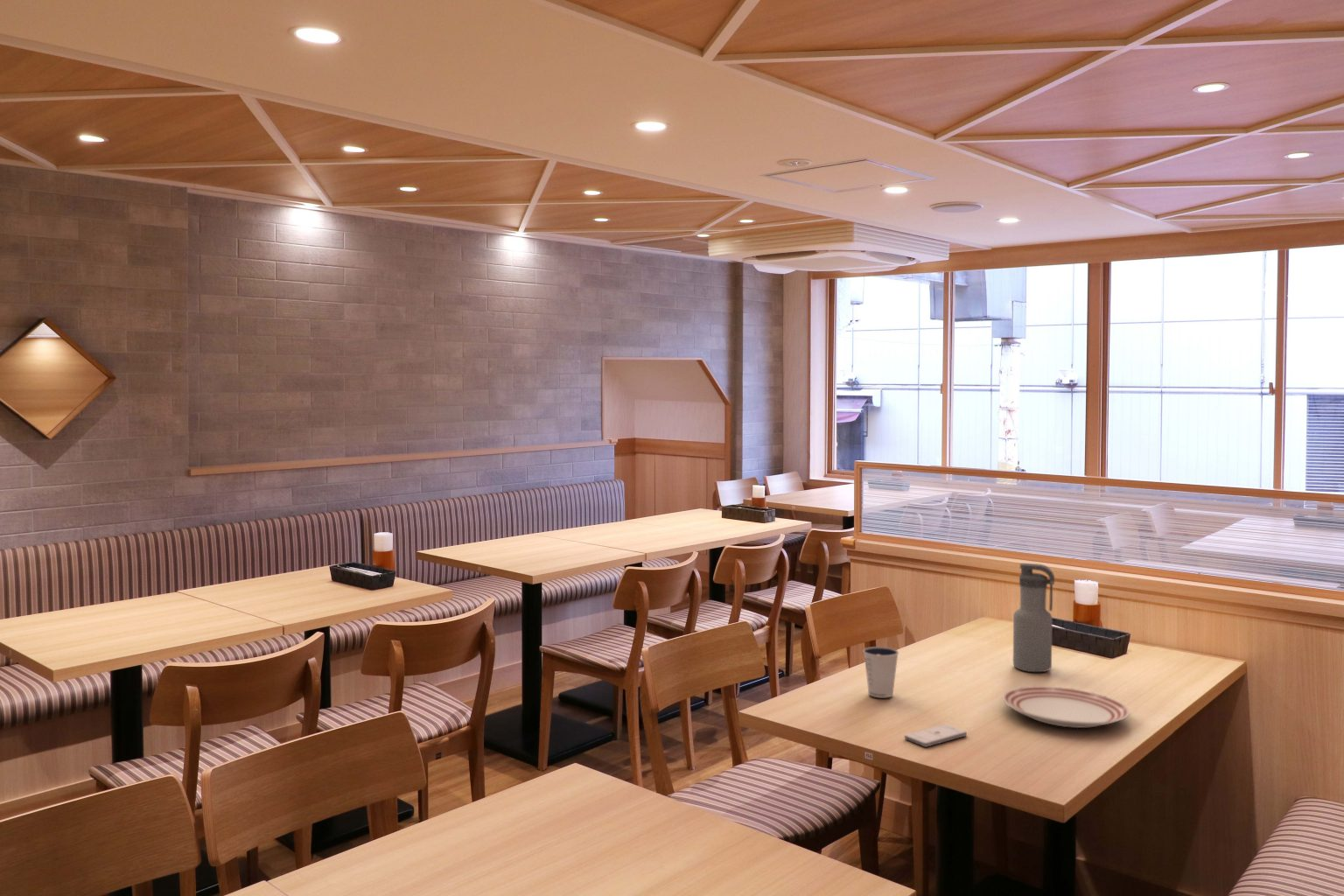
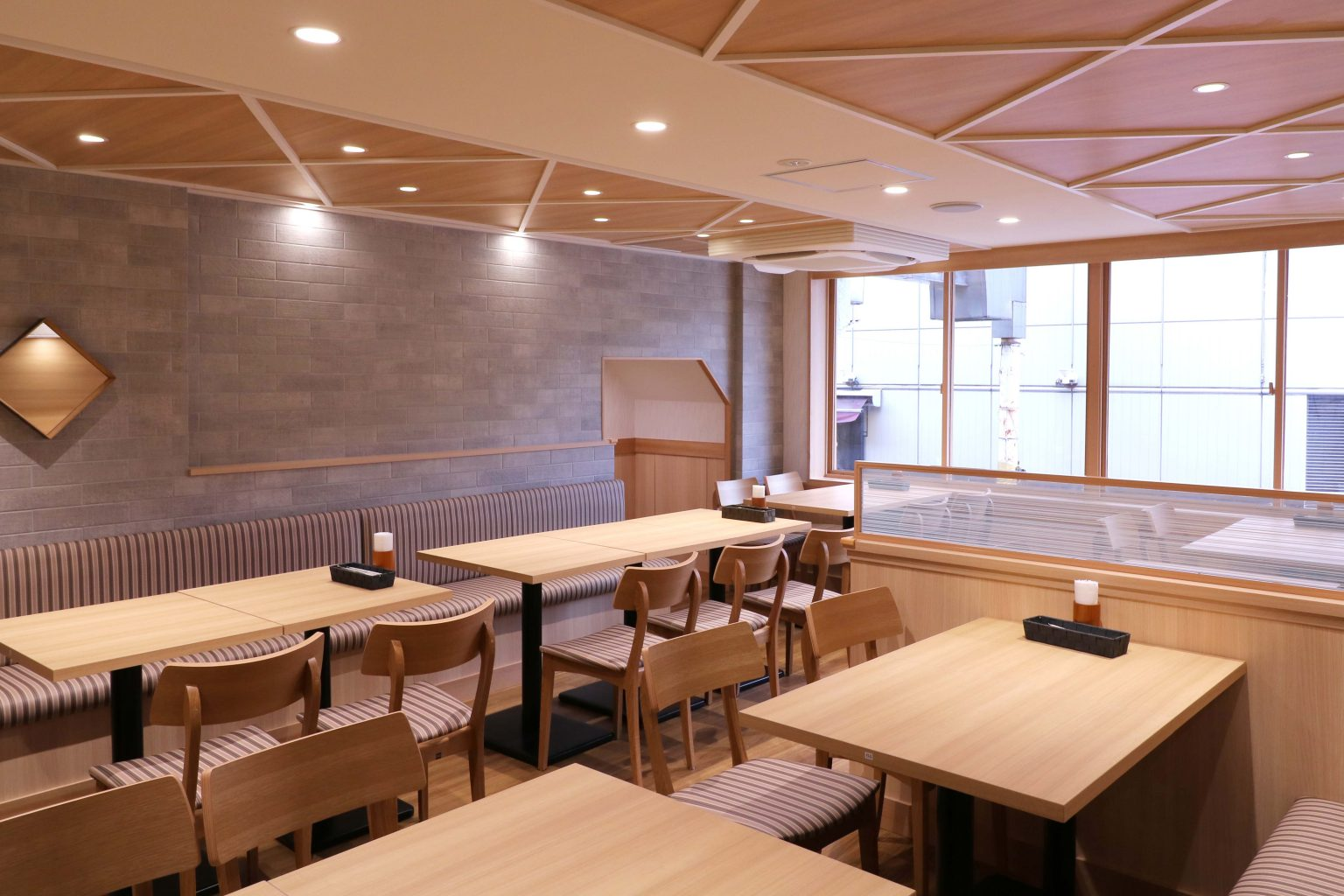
- dinner plate (1064, 708)
- smartphone (935, 735)
- water bottle (1033, 616)
- dixie cup (880, 673)
